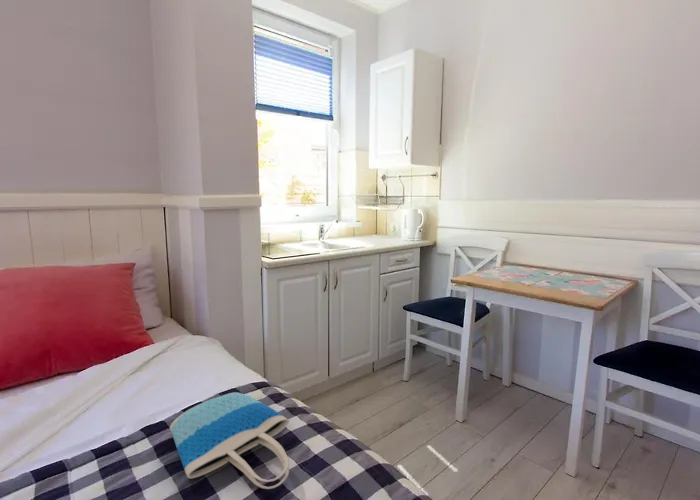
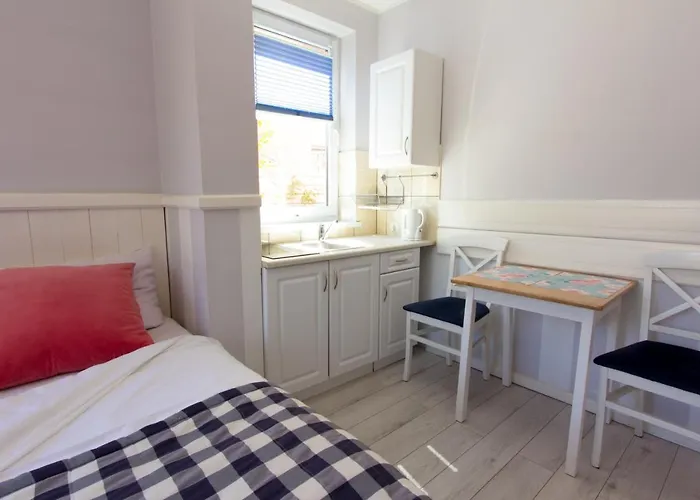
- tote bag (237, 438)
